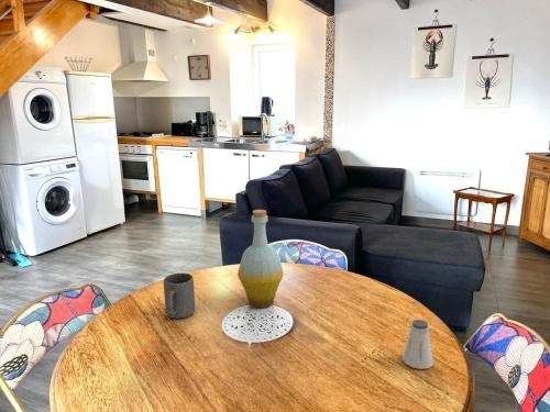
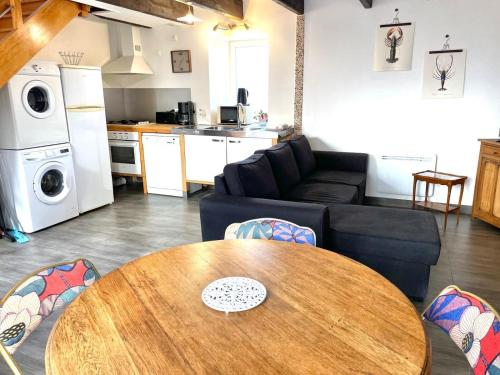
- saltshaker (418, 342)
- bottle (260, 257)
- mug (177, 298)
